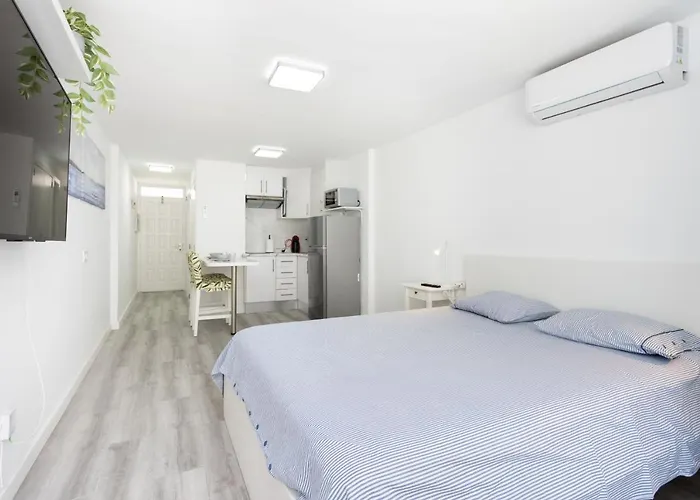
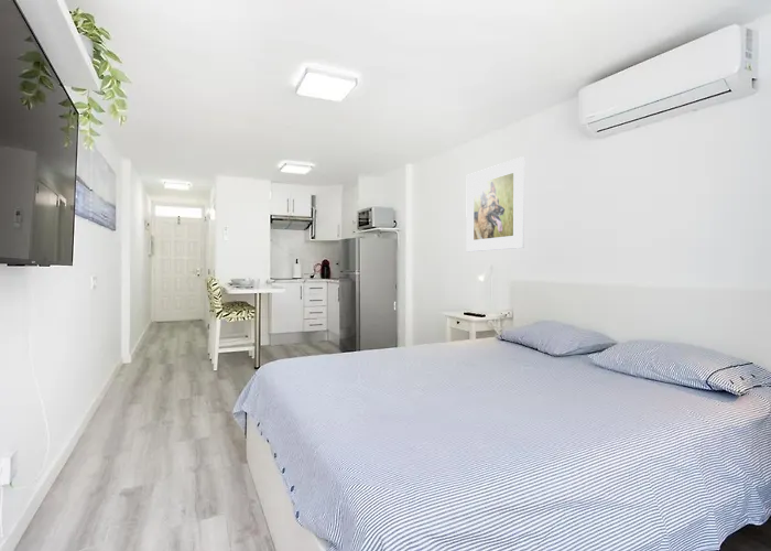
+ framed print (492, 208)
